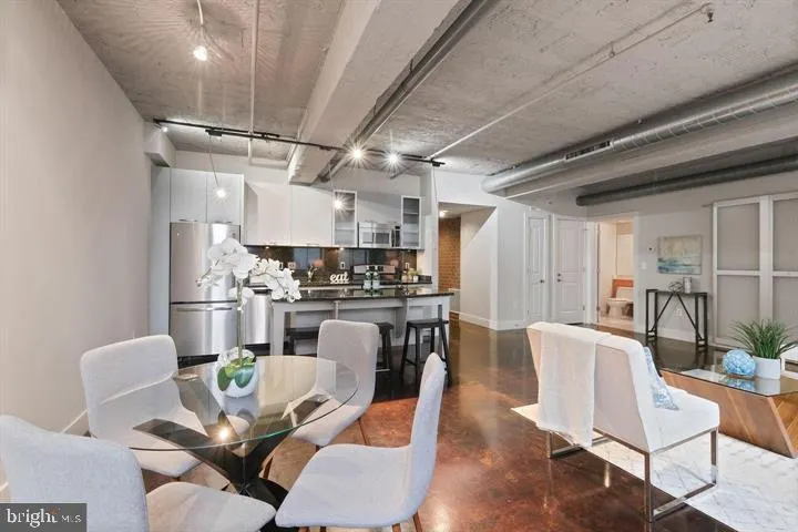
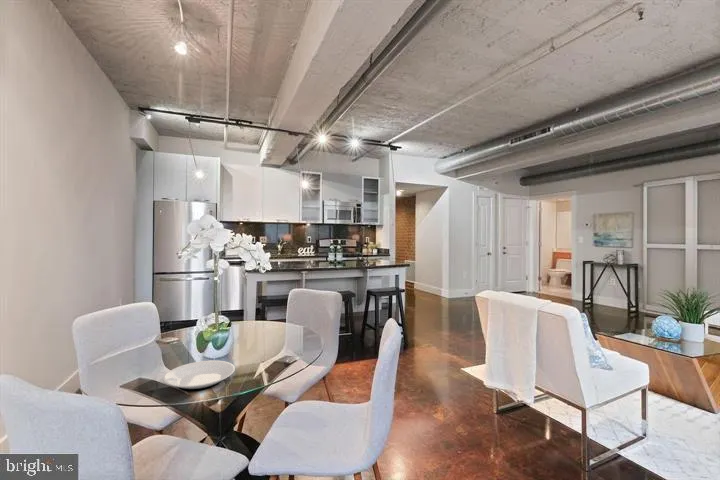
+ plate (200, 377)
